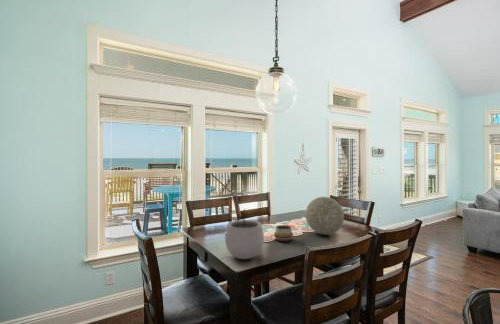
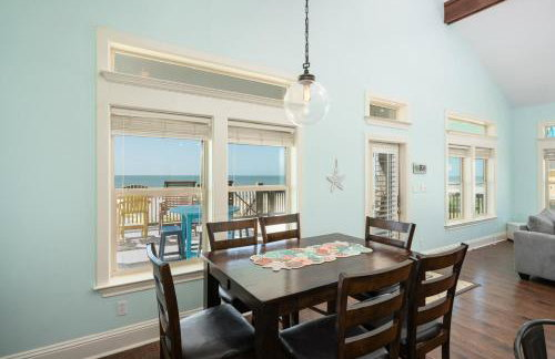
- decorative bowl (283, 233)
- decorative sphere (324, 215)
- plant pot (244, 233)
